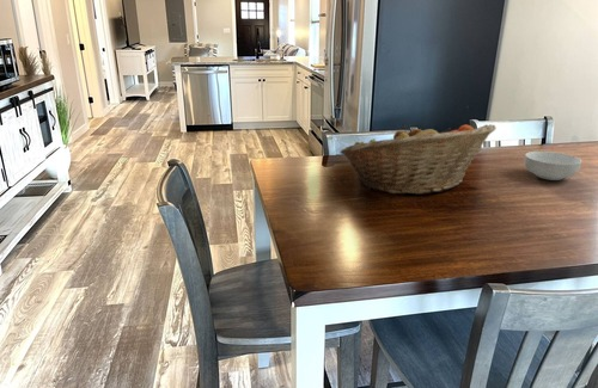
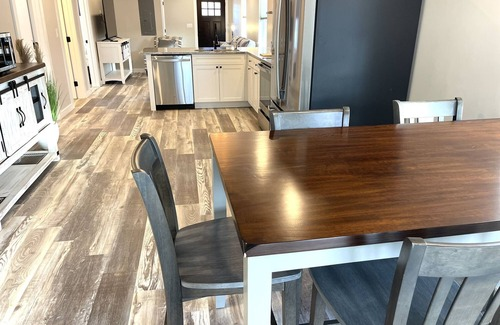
- fruit basket (416, 150)
- cereal bowl (550, 166)
